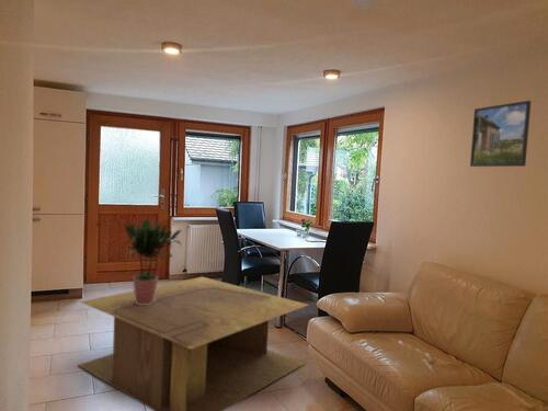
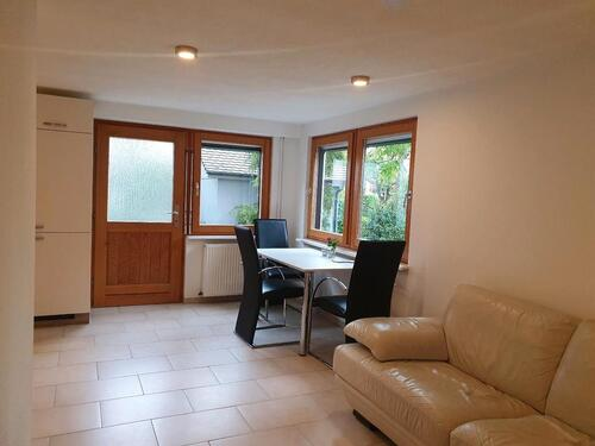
- coffee table (196, 333)
- potted plant (151, 260)
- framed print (498, 135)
